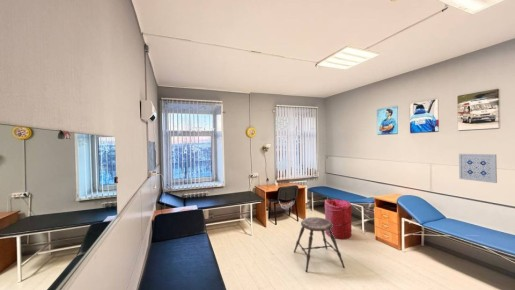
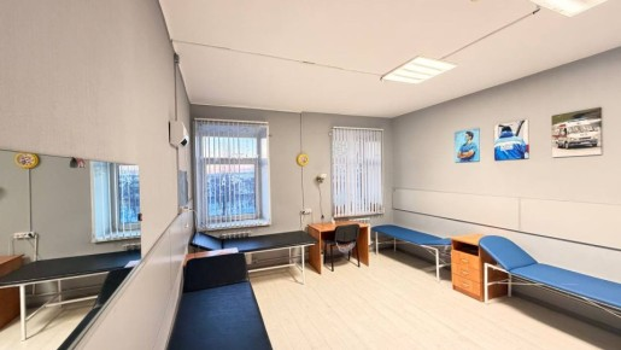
- laundry hamper (338, 217)
- stool (312, 239)
- wall art (476, 167)
